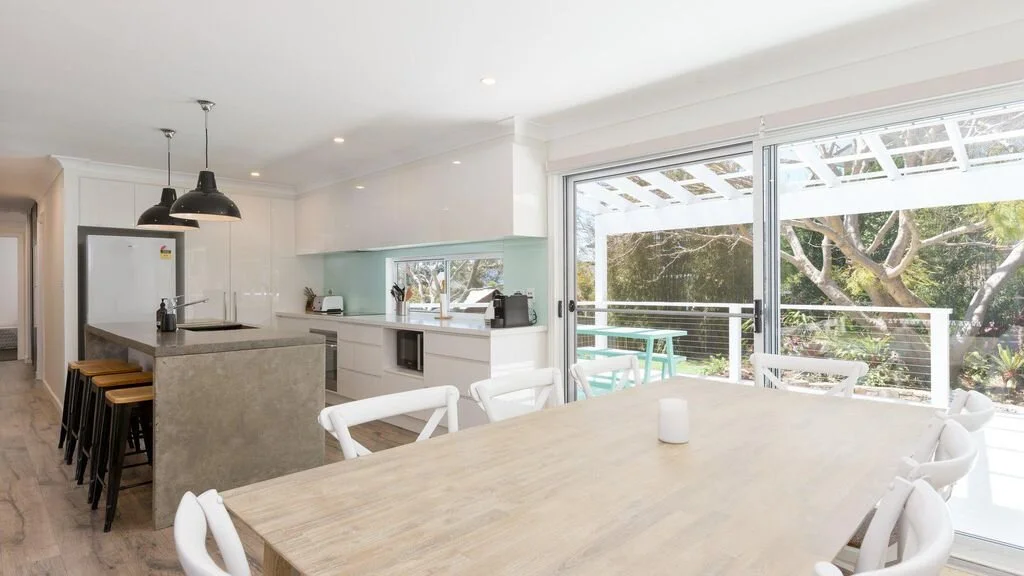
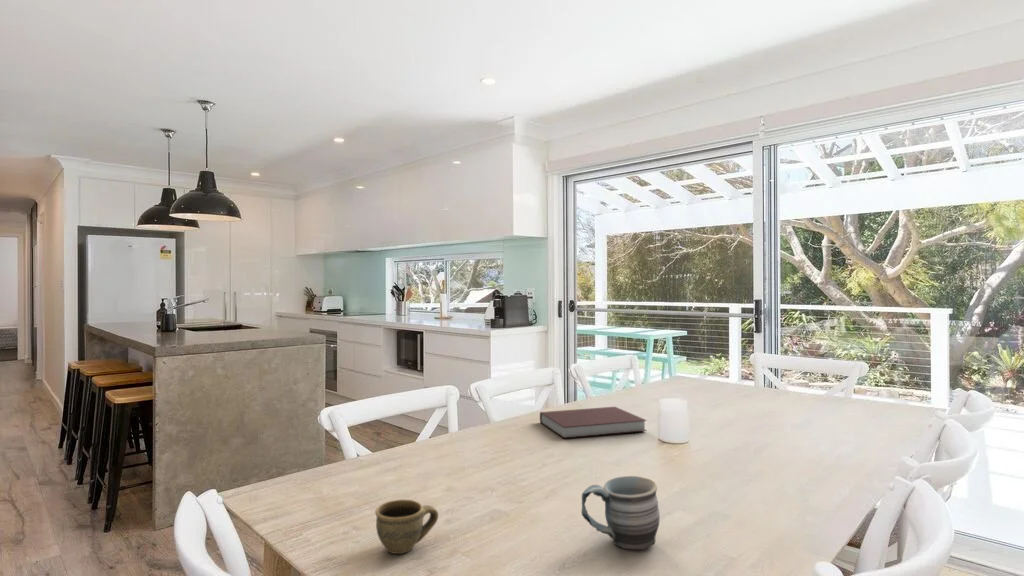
+ mug (622, 513)
+ cup (408, 526)
+ notebook (591, 421)
